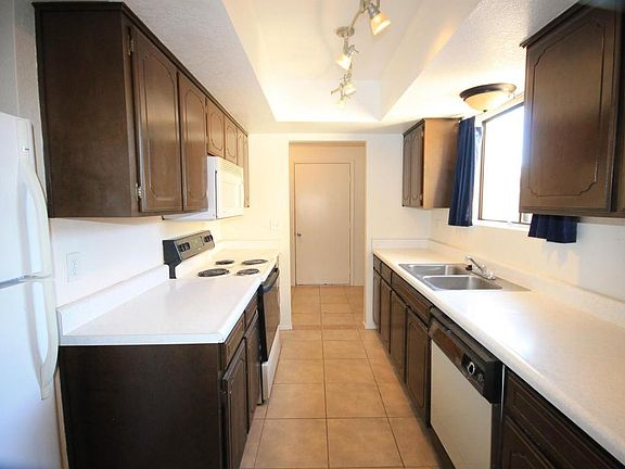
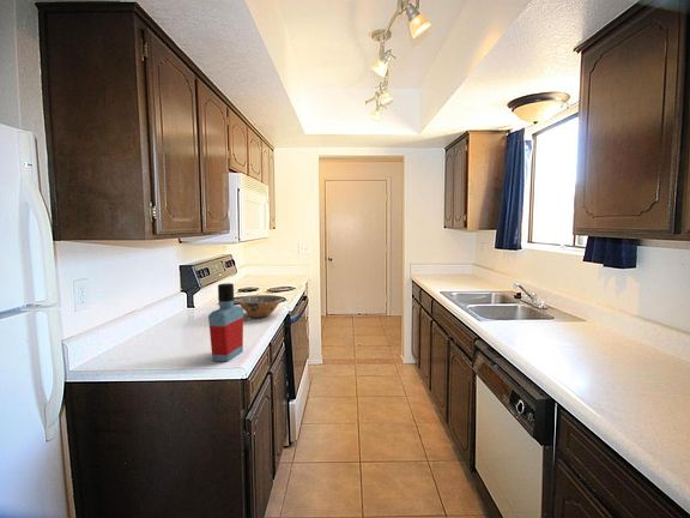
+ bowl (260, 307)
+ bottle (226, 319)
